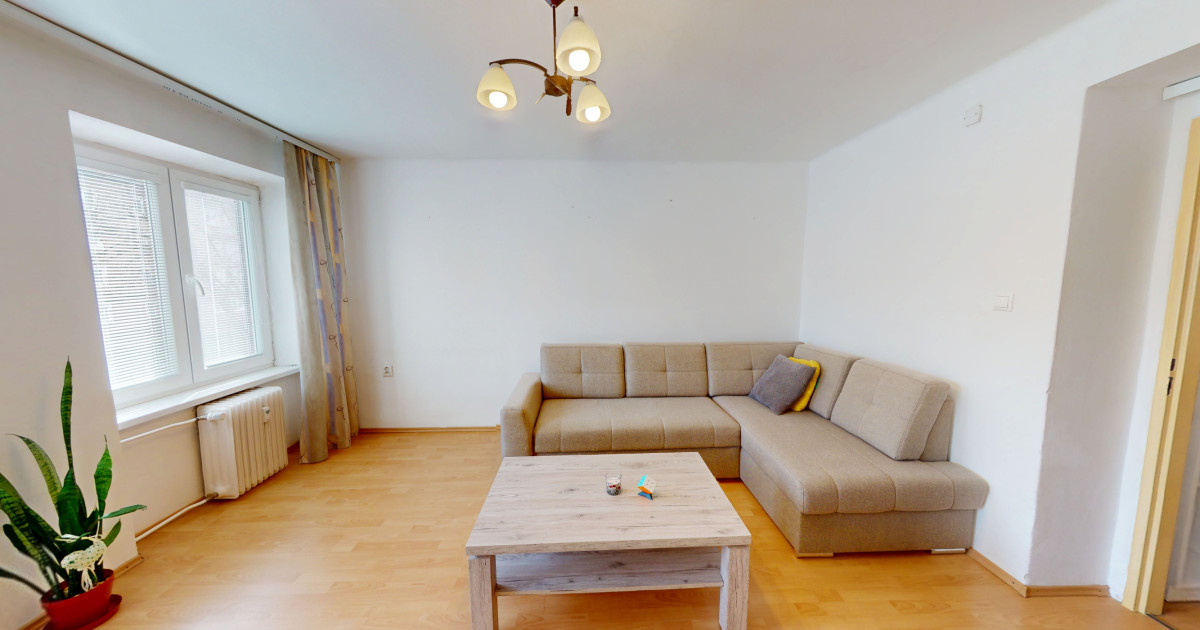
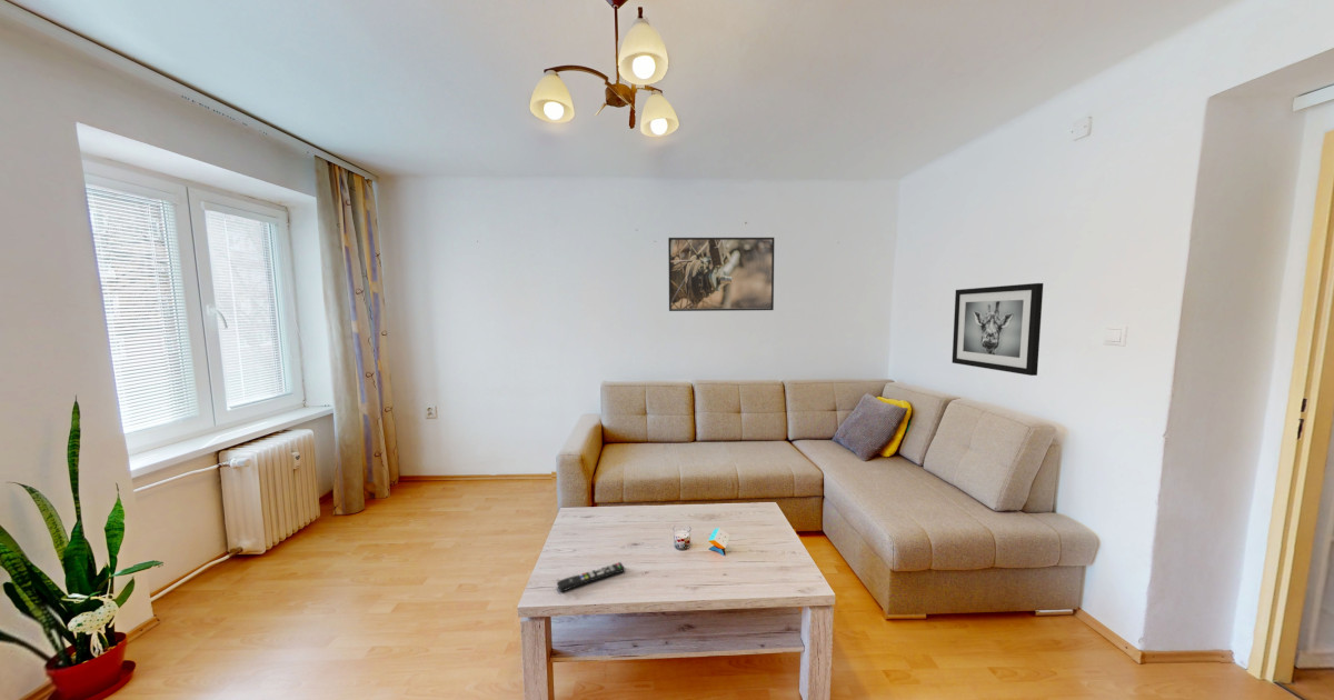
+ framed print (720, 274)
+ remote control (591, 576)
+ wall art (992, 328)
